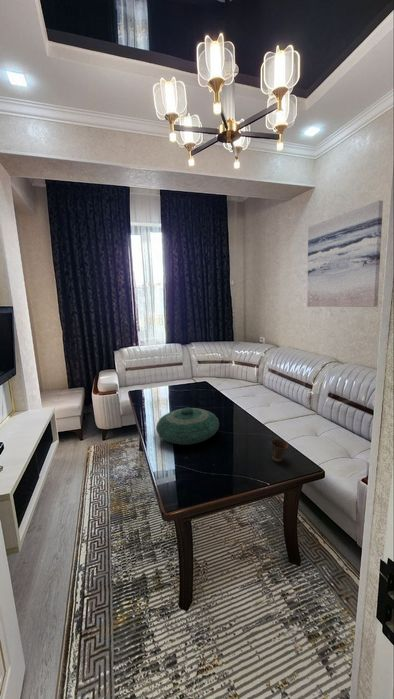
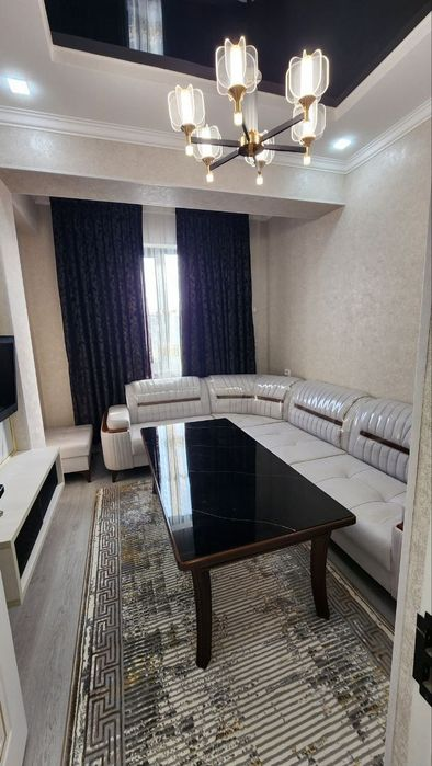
- wall art (340, 262)
- cup (279, 451)
- decorative bowl (187, 422)
